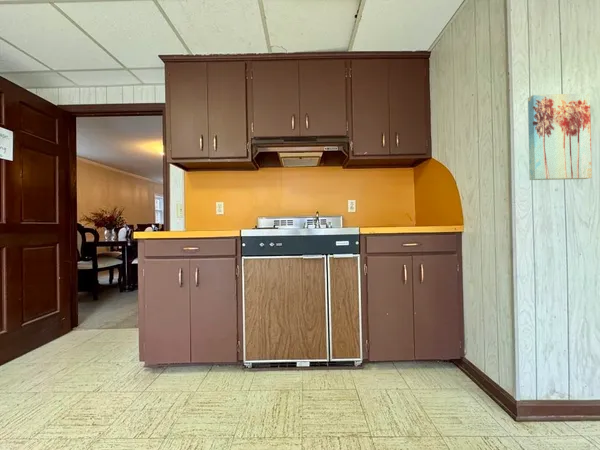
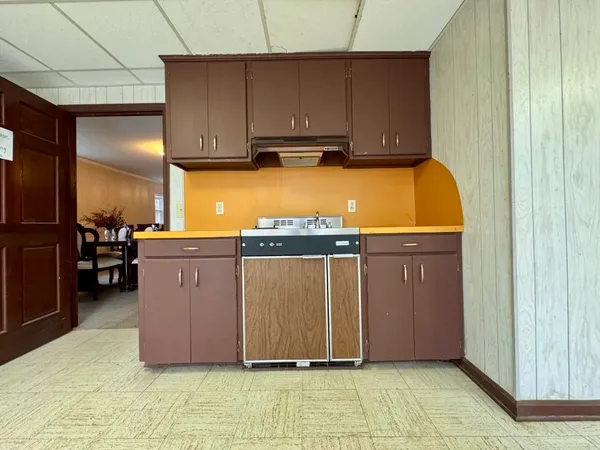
- wall art (559, 137)
